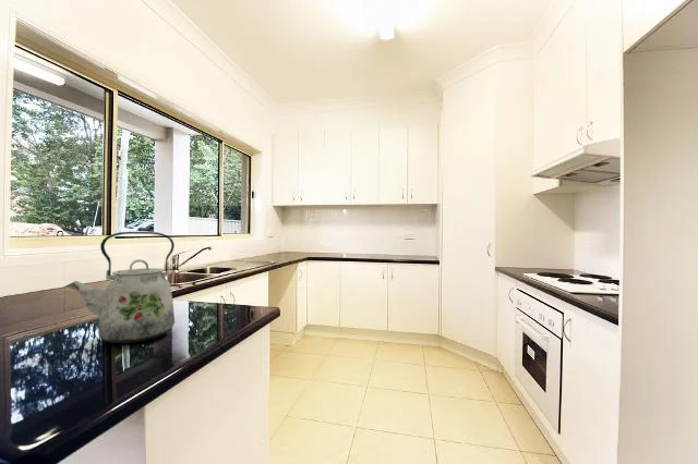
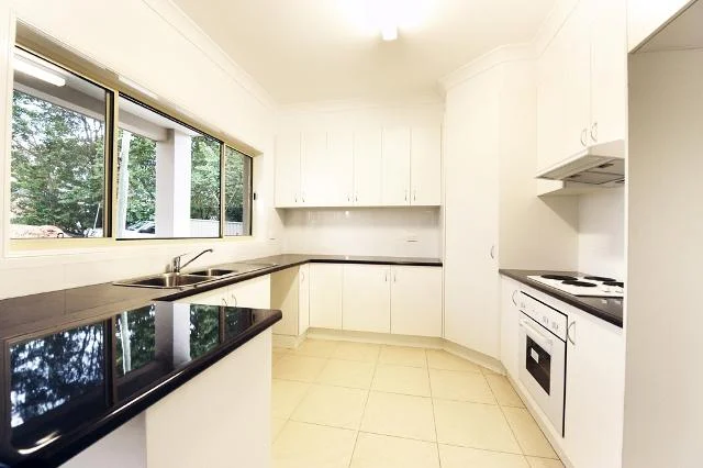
- kettle (124, 284)
